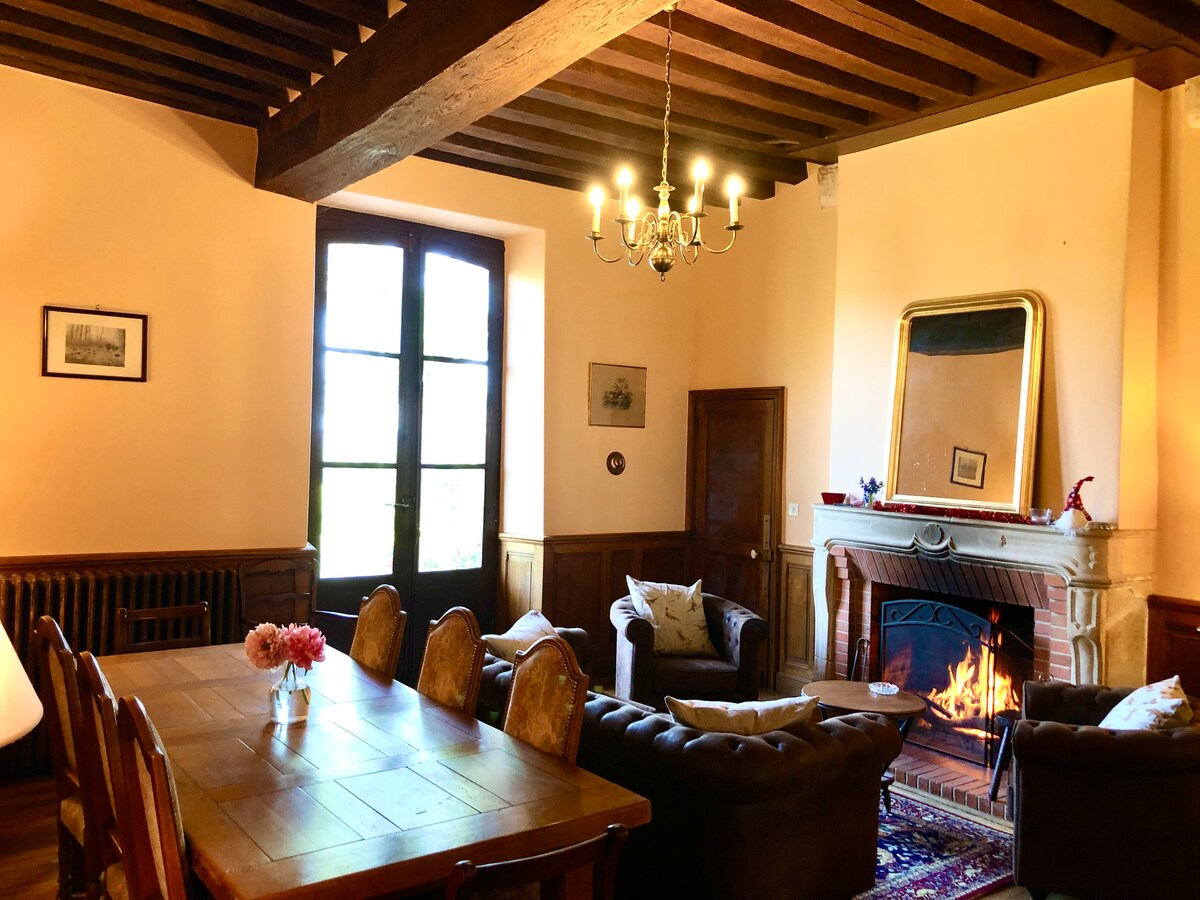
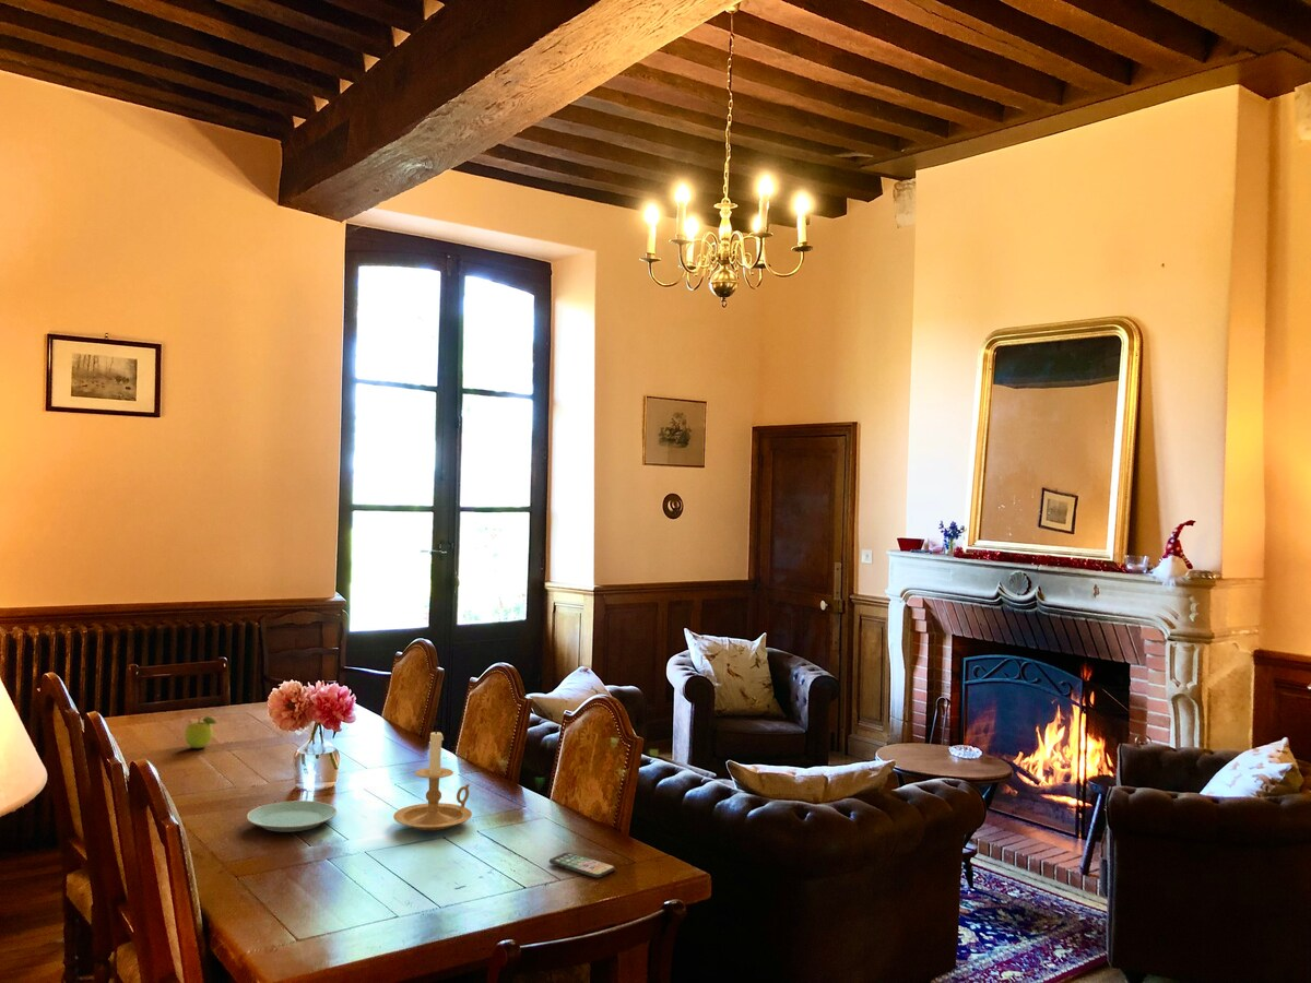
+ smartphone (581, 864)
+ plate (292, 817)
+ fruit (200, 732)
+ candle holder (434, 777)
